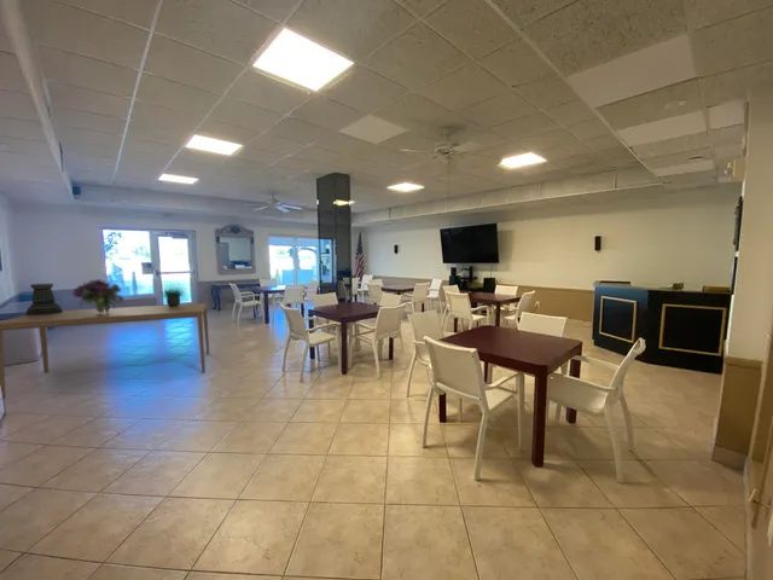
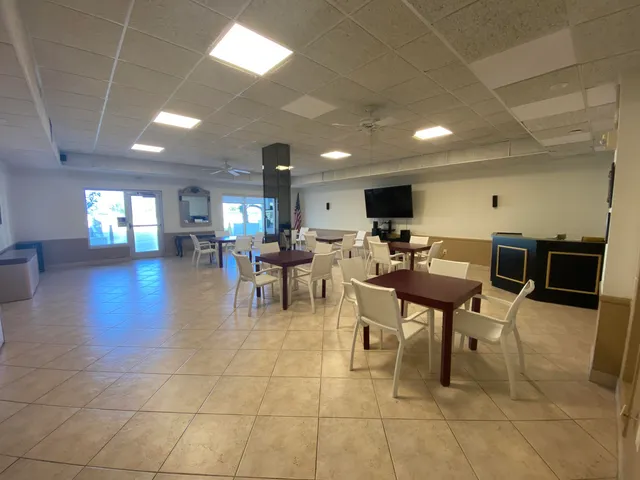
- bouquet (99, 296)
- pedestal (43, 298)
- potted plant (173, 292)
- dining table (122, 321)
